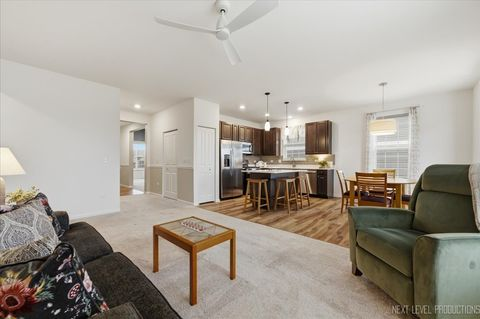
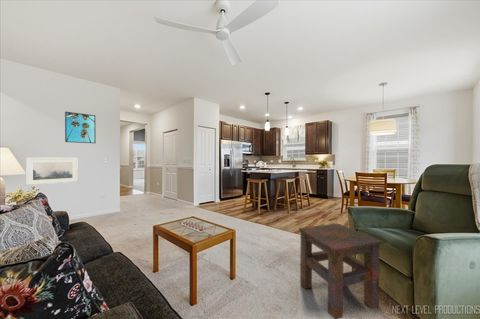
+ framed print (80, 128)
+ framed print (53, 170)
+ side table (336, 264)
